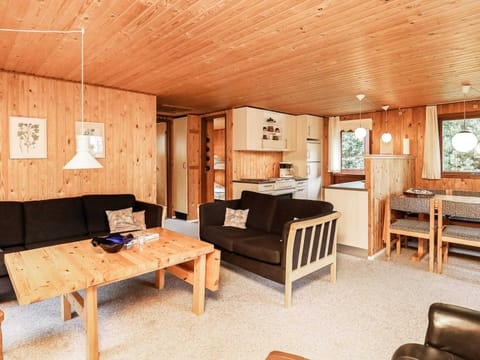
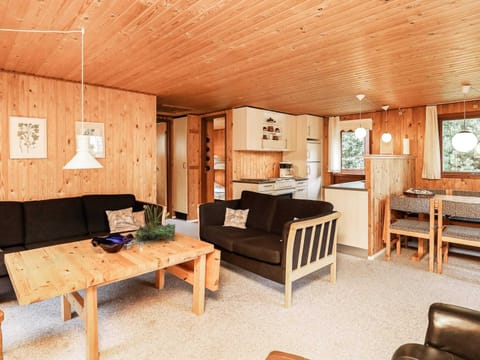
+ plant (156, 219)
